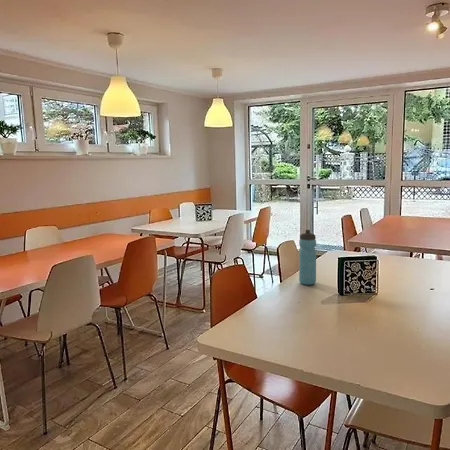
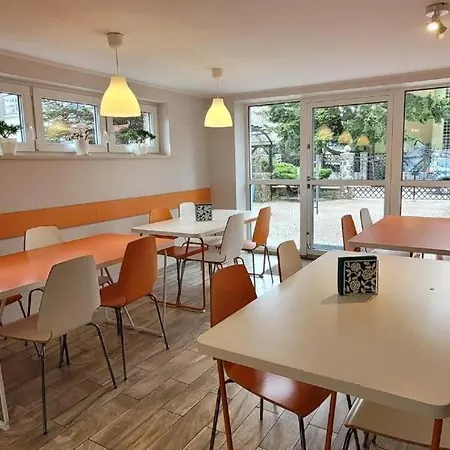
- water bottle (307, 256)
